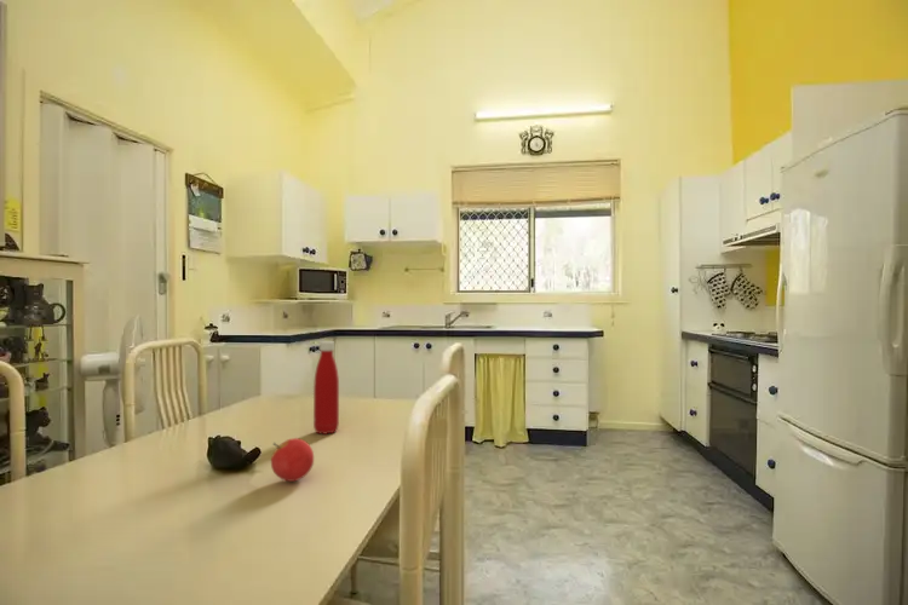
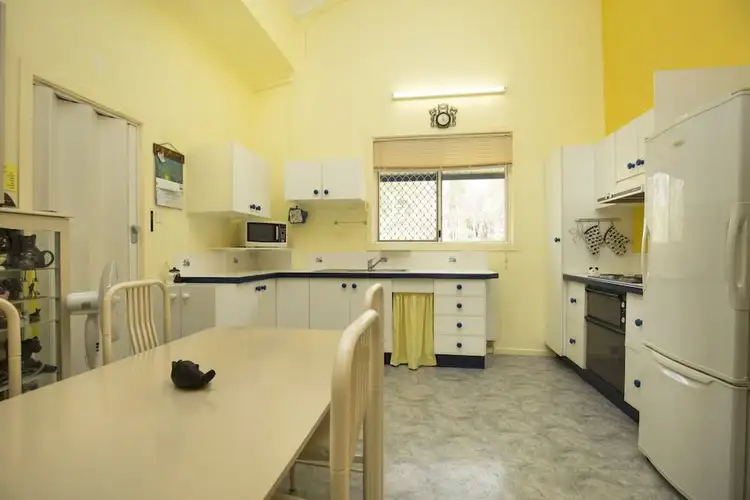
- bottle (326, 386)
- fruit (292, 460)
